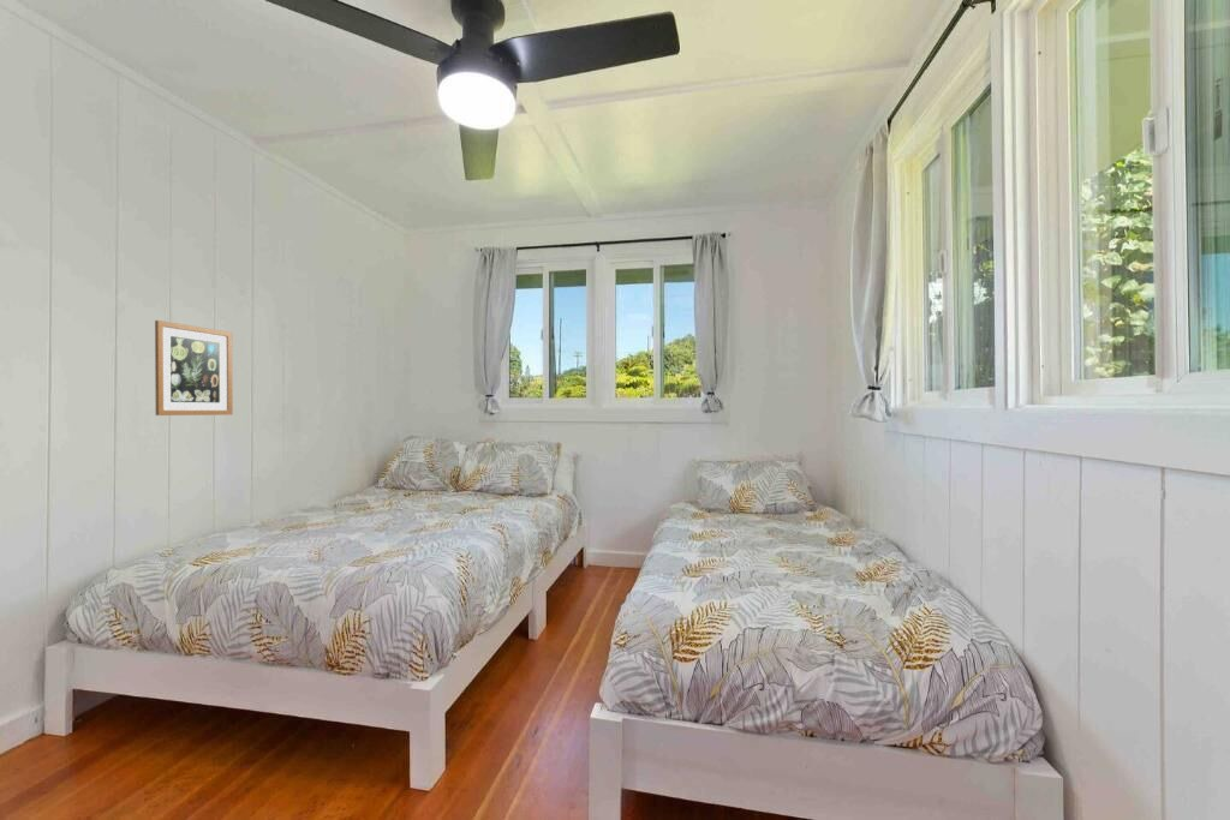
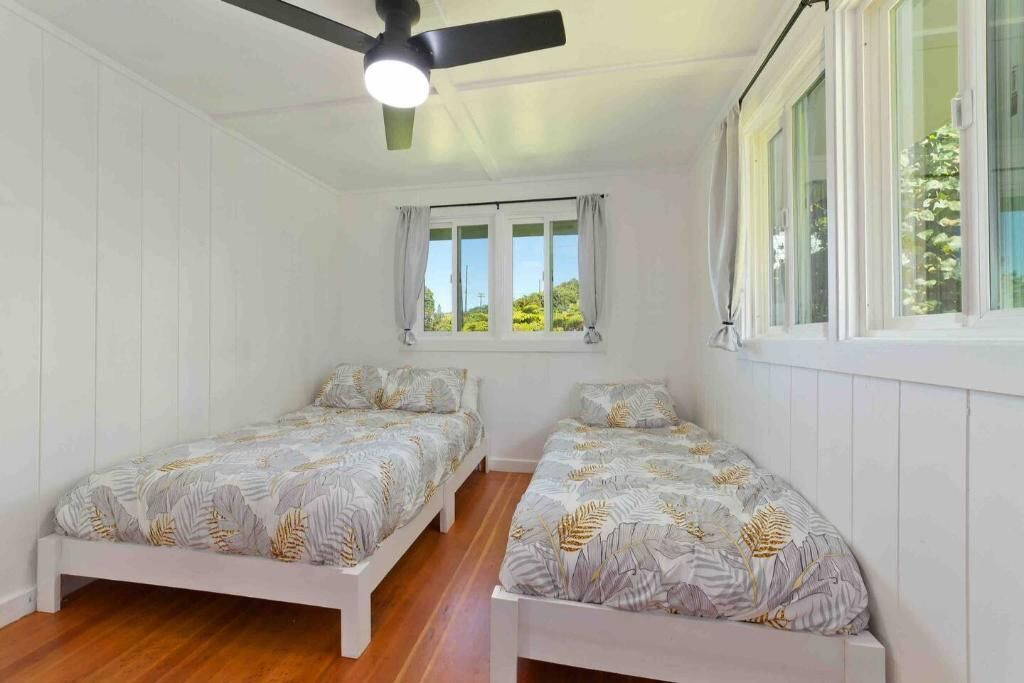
- wall art (196, 371)
